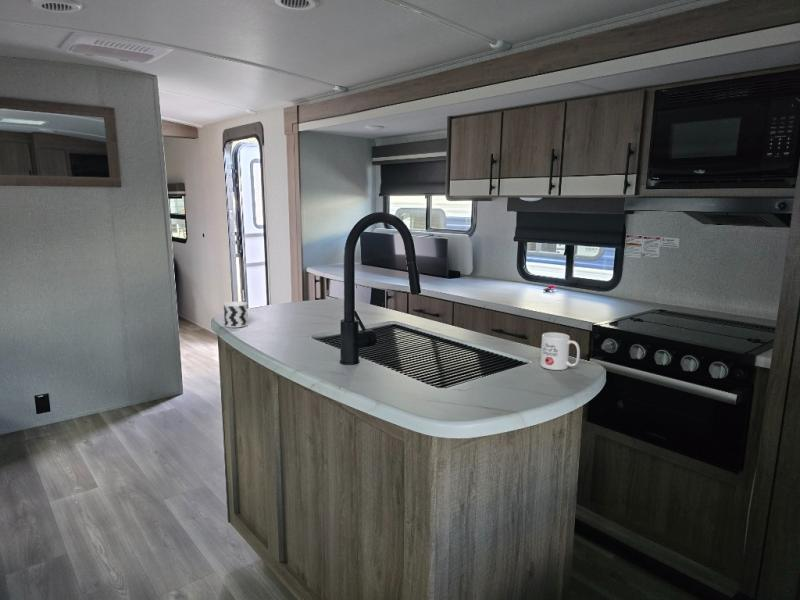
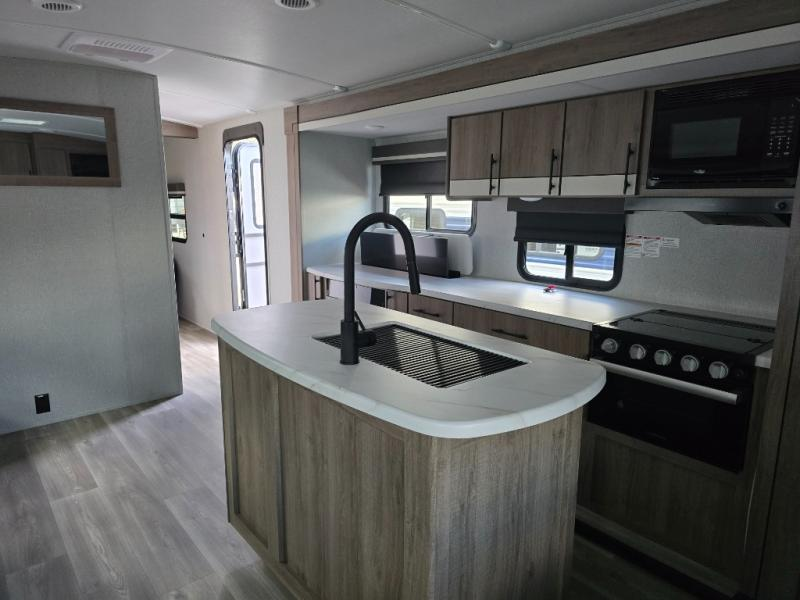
- cup (233, 313)
- mug (560, 351)
